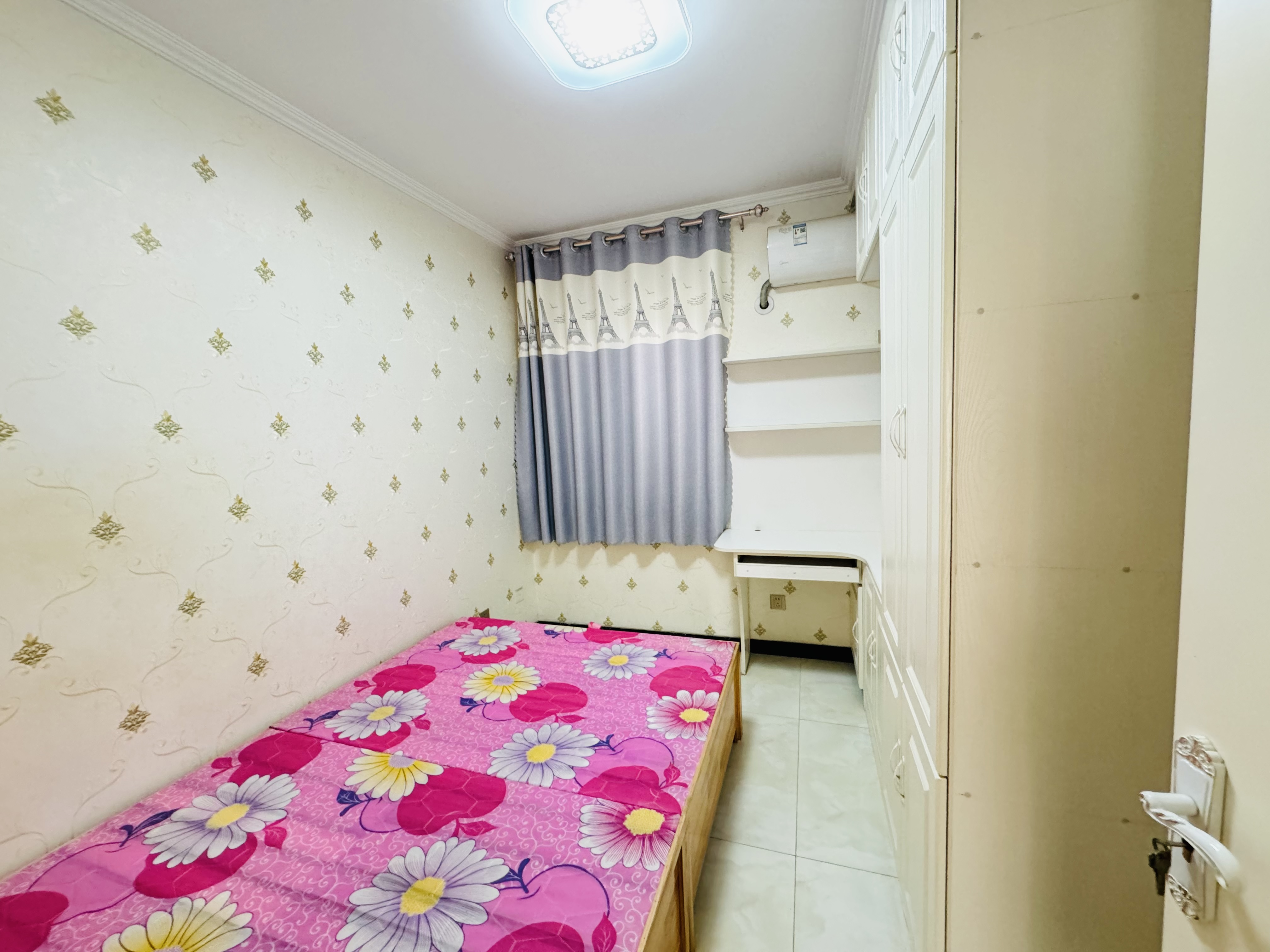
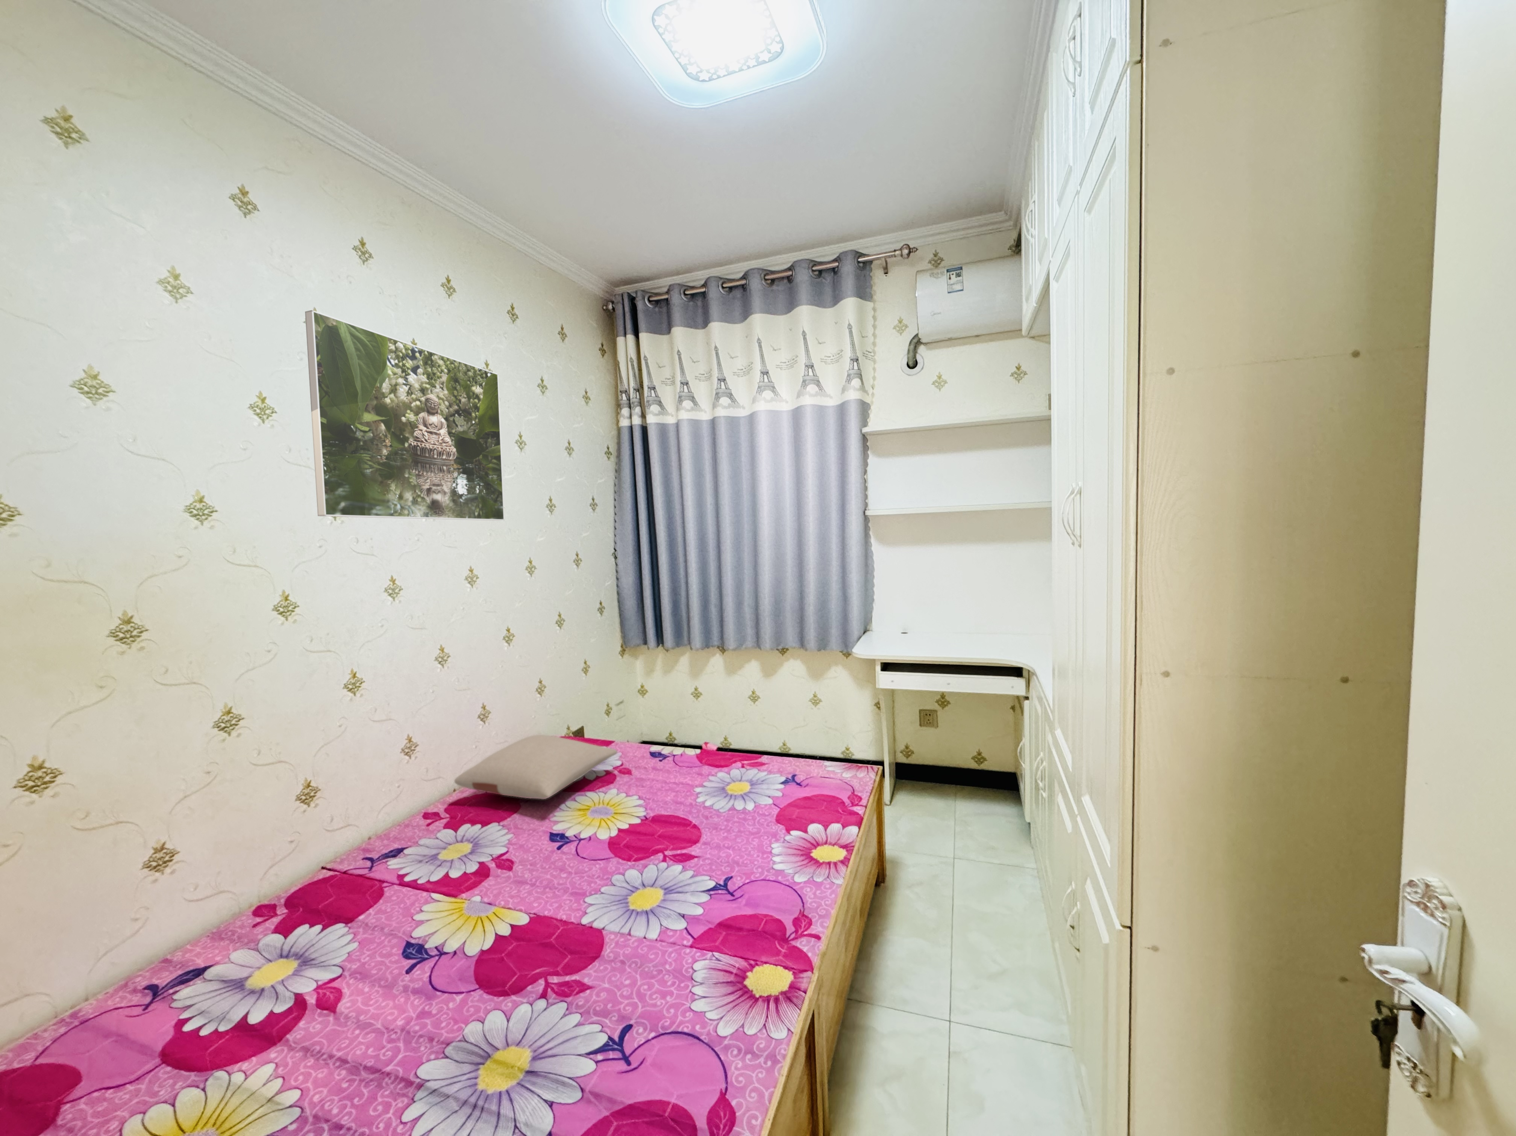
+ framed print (421, 434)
+ pillow (541, 765)
